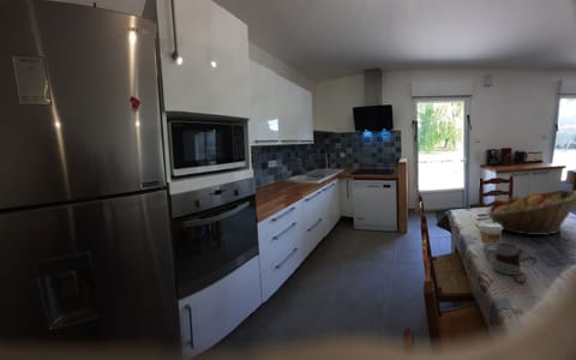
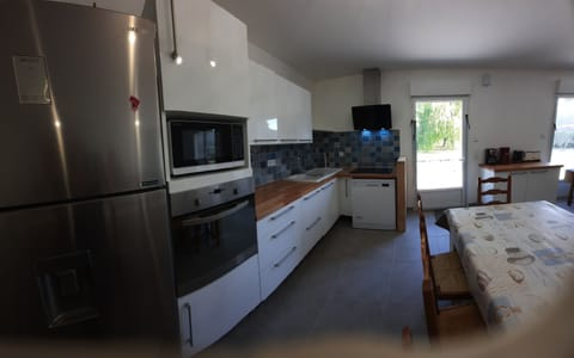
- coffee cup (490, 235)
- mug (502, 257)
- fruit basket (530, 209)
